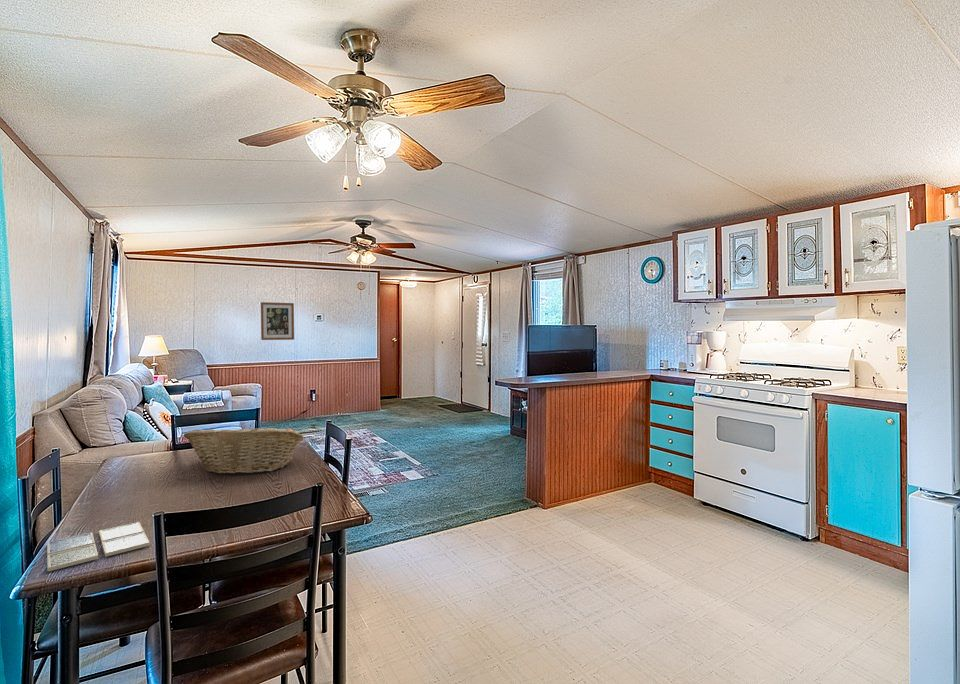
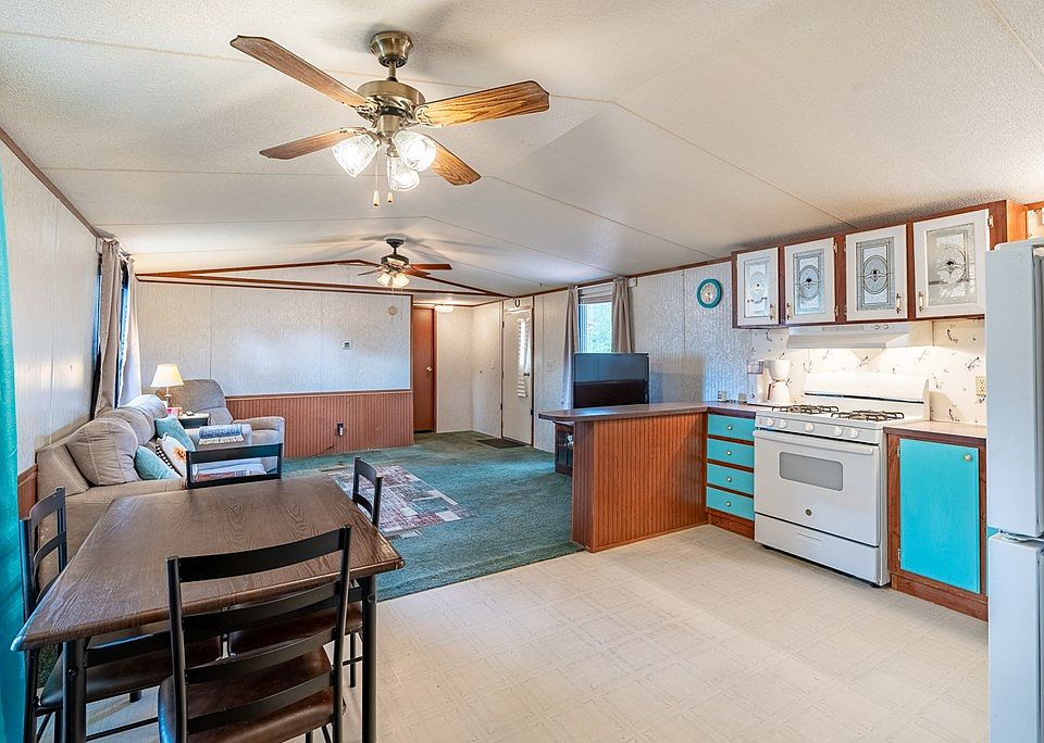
- wall art (277, 321)
- drink coaster (101, 542)
- fruit basket (246, 444)
